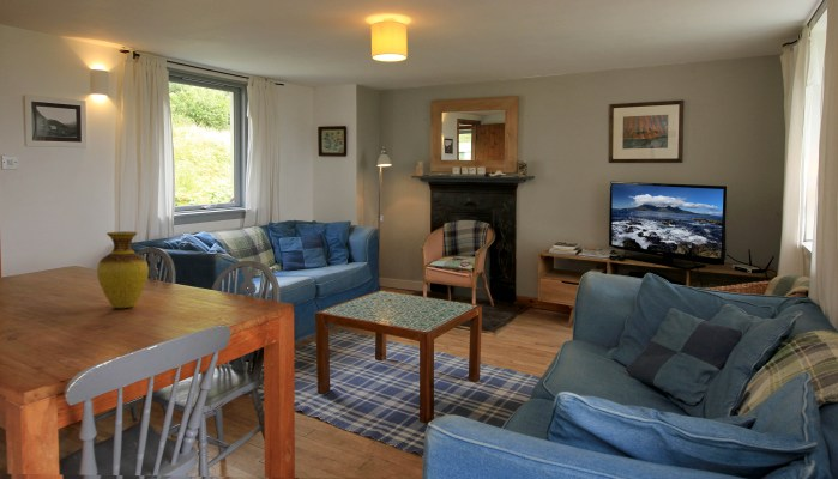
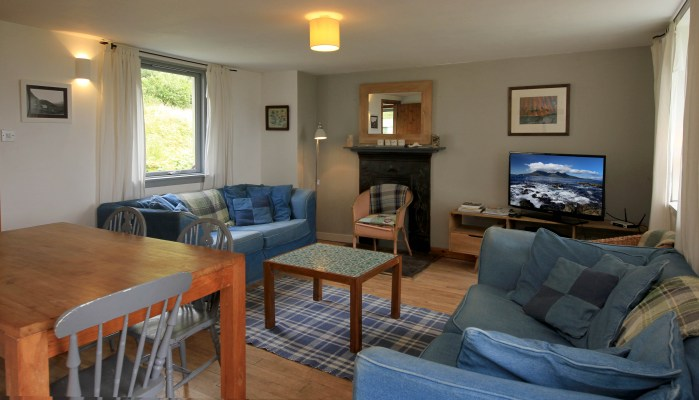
- vase (122, 269)
